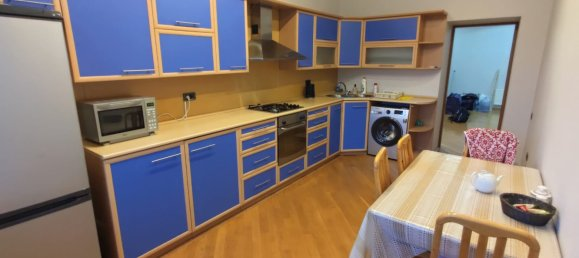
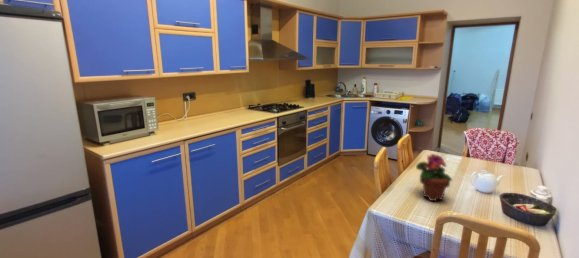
+ potted flower (433, 175)
